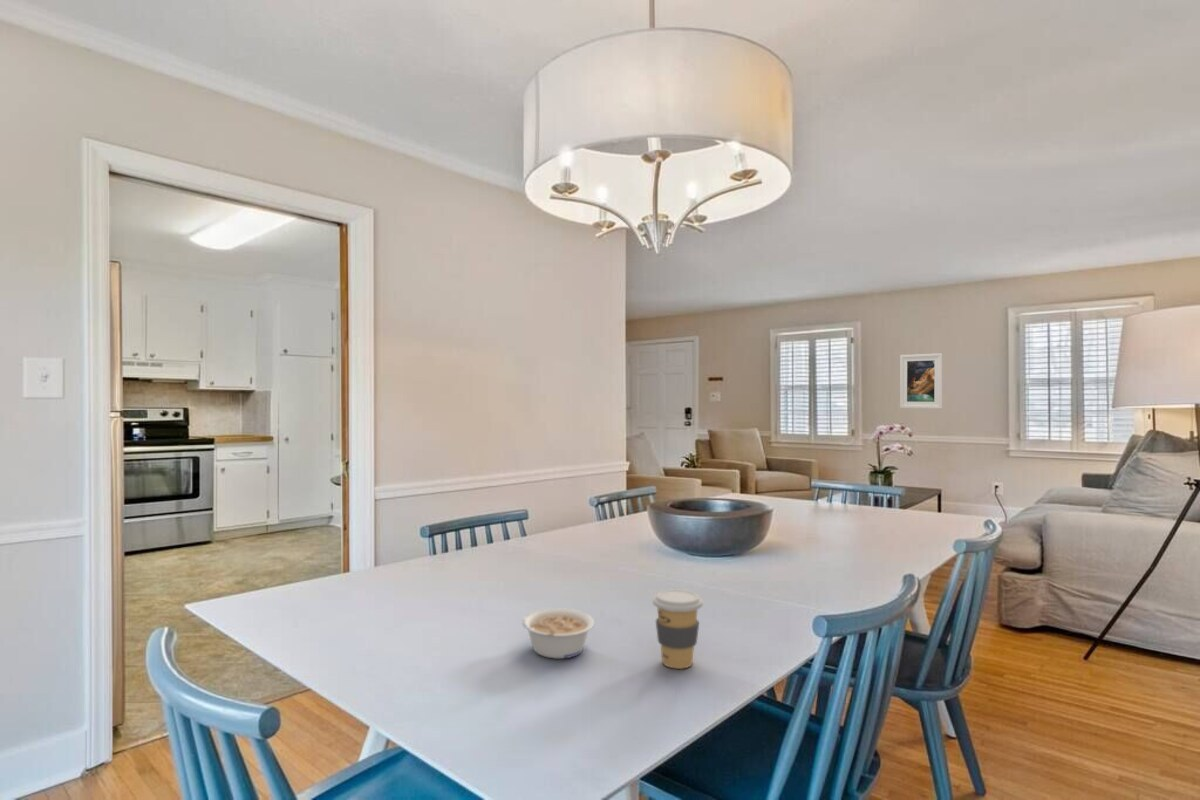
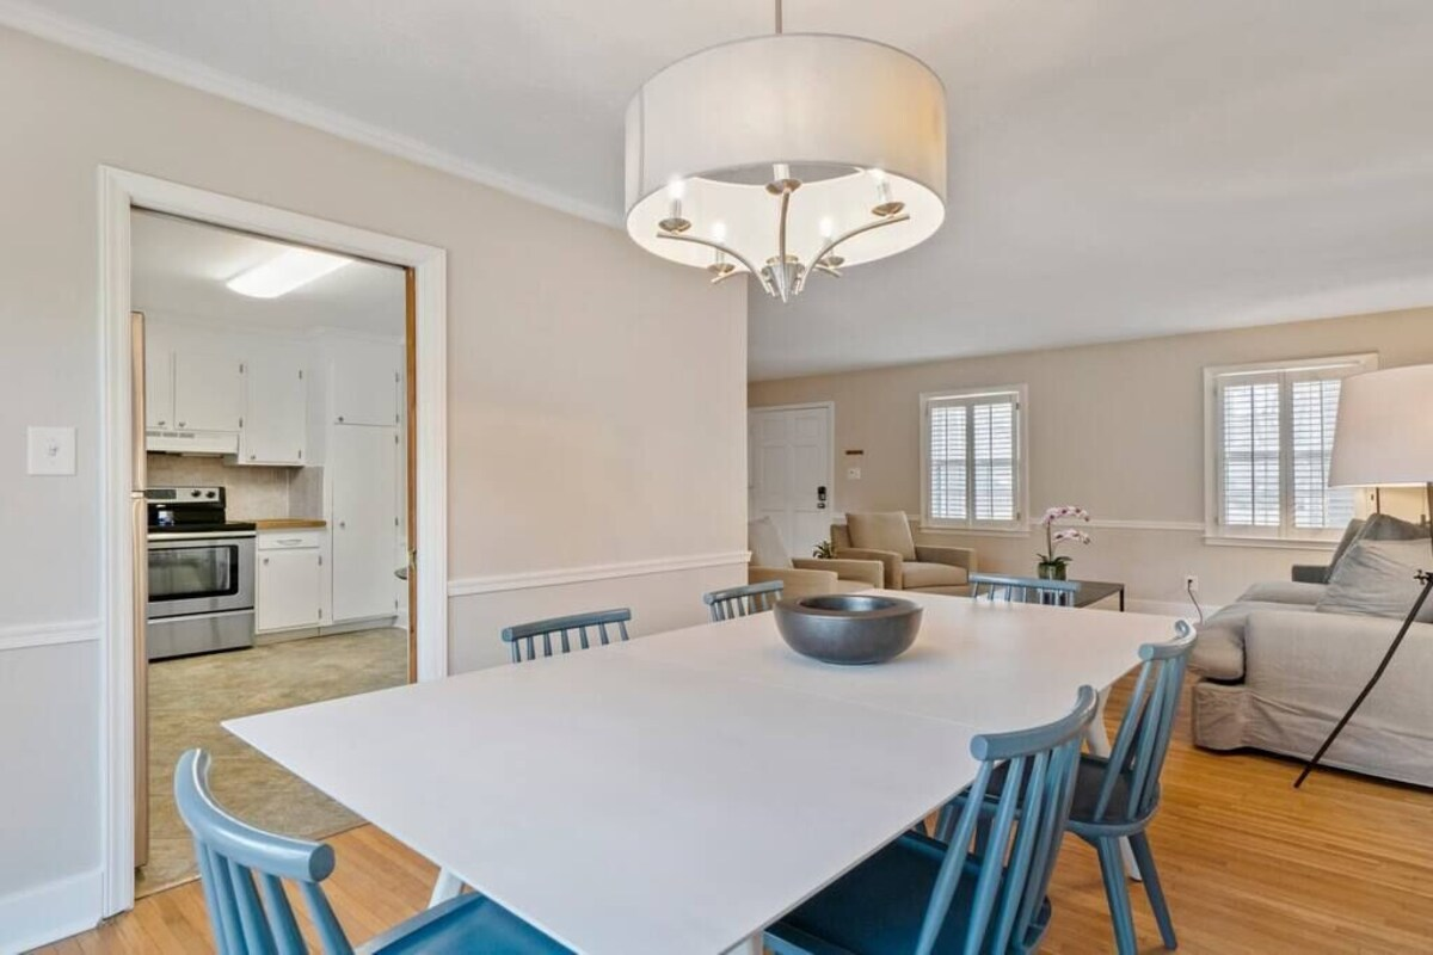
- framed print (920, 381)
- legume (559, 632)
- coffee cup (677, 629)
